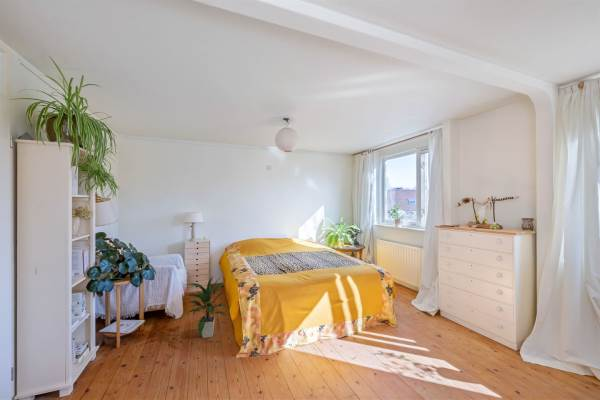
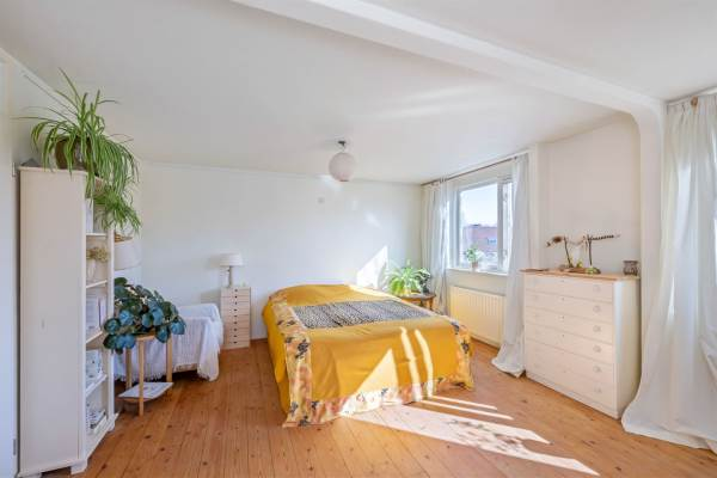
- indoor plant (205, 306)
